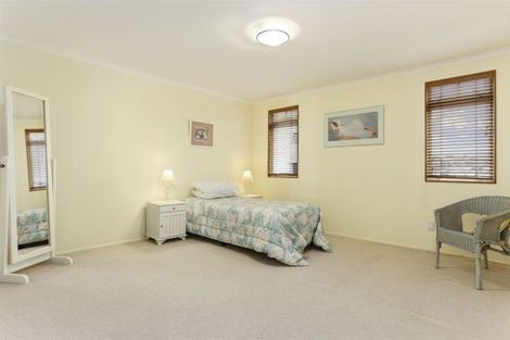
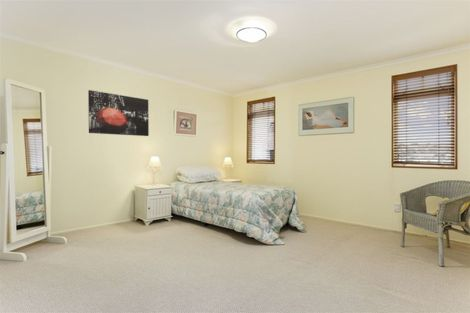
+ wall art (120, 115)
